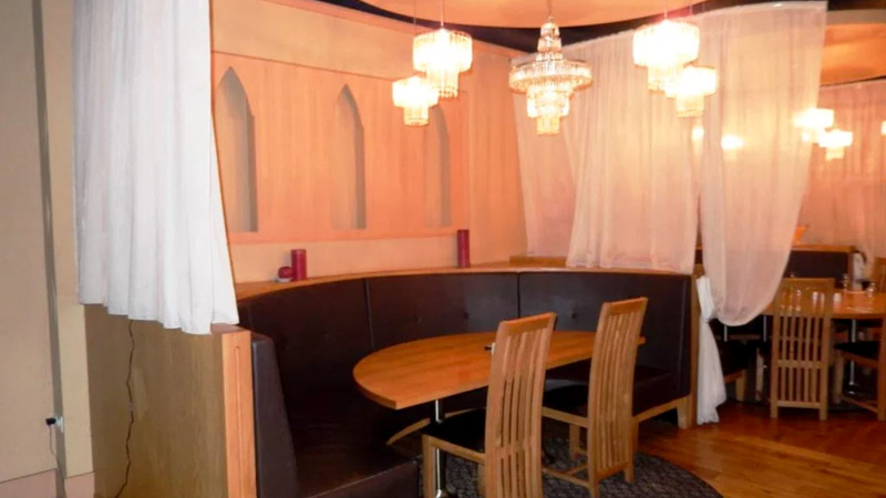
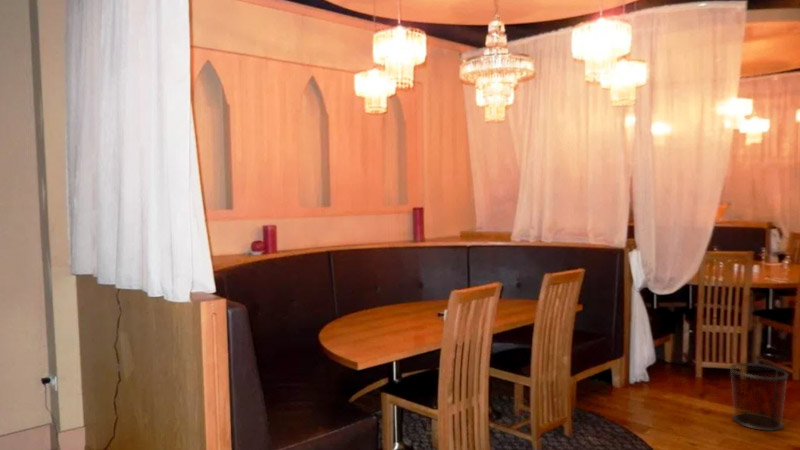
+ waste bin (757, 396)
